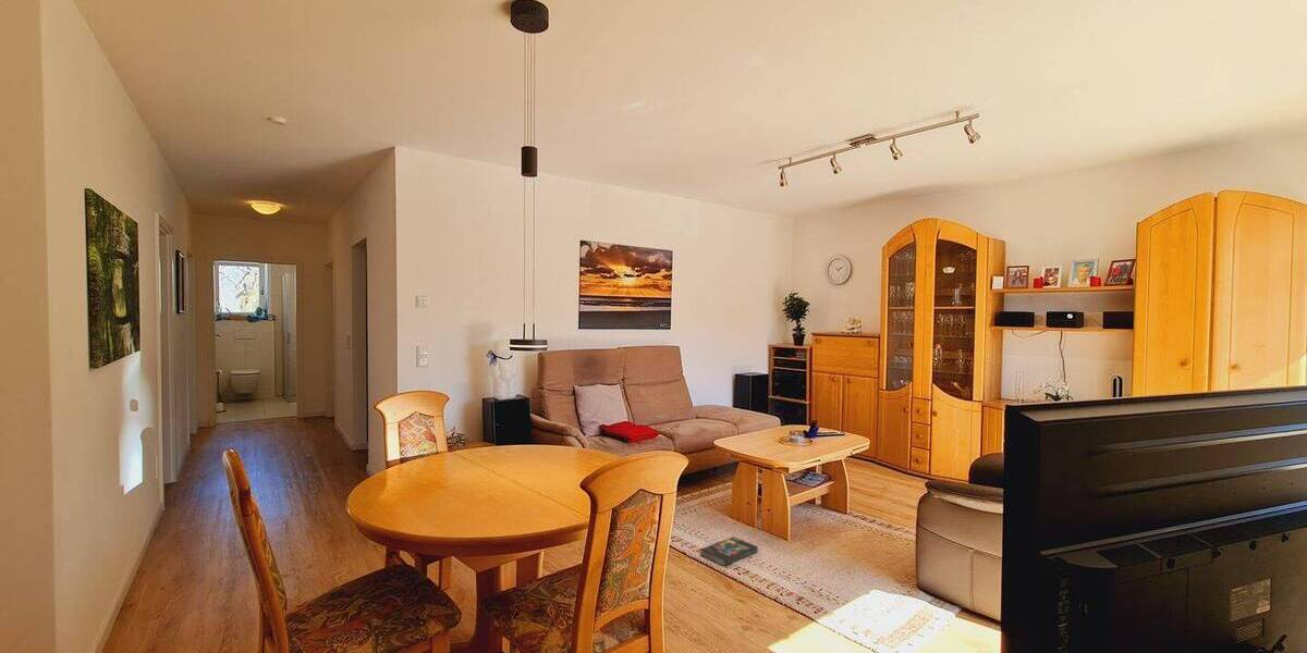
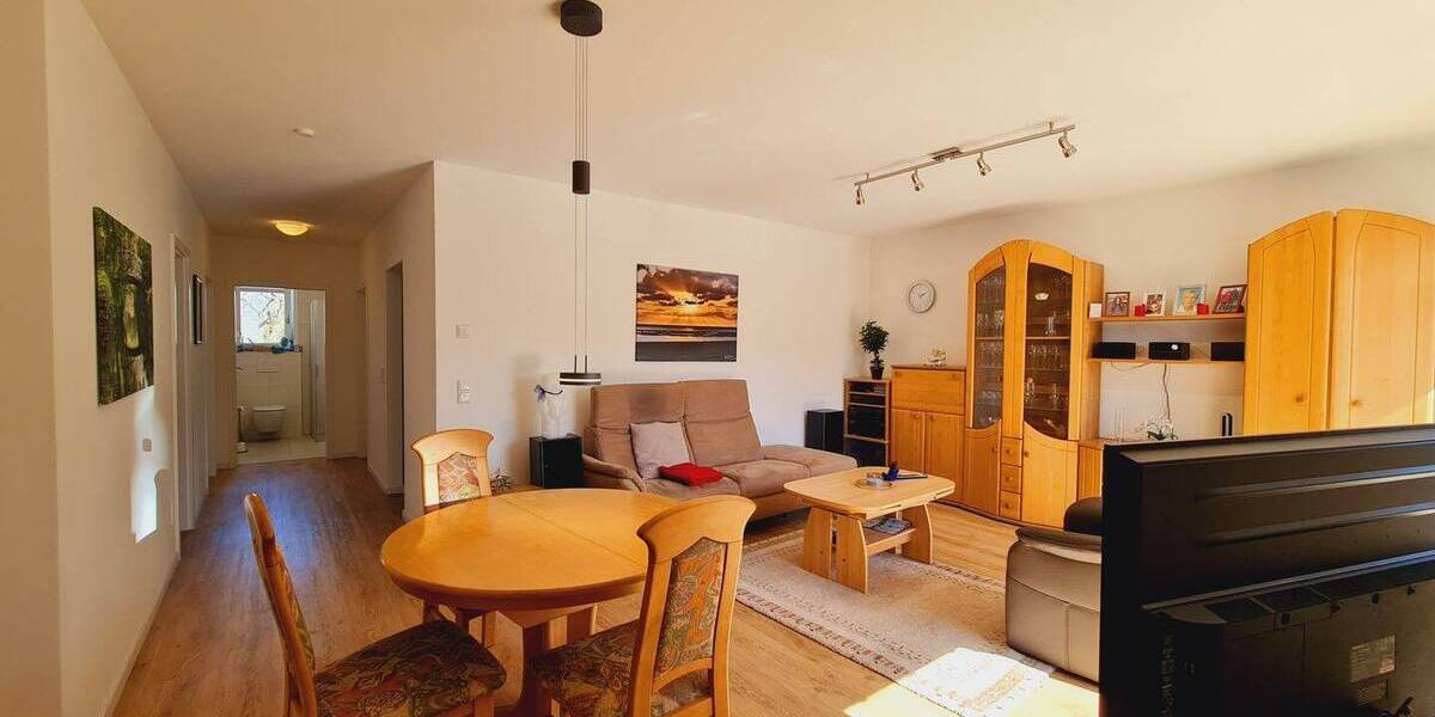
- book (729, 551)
